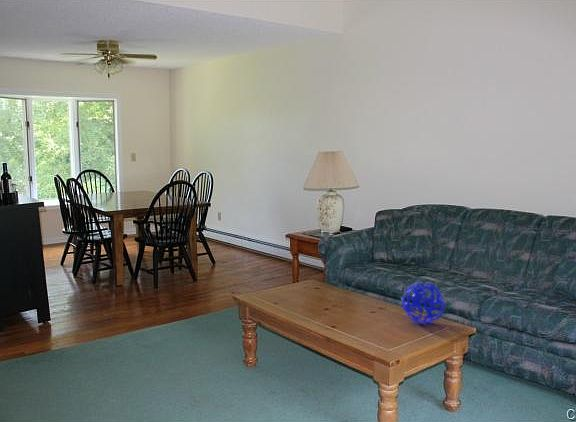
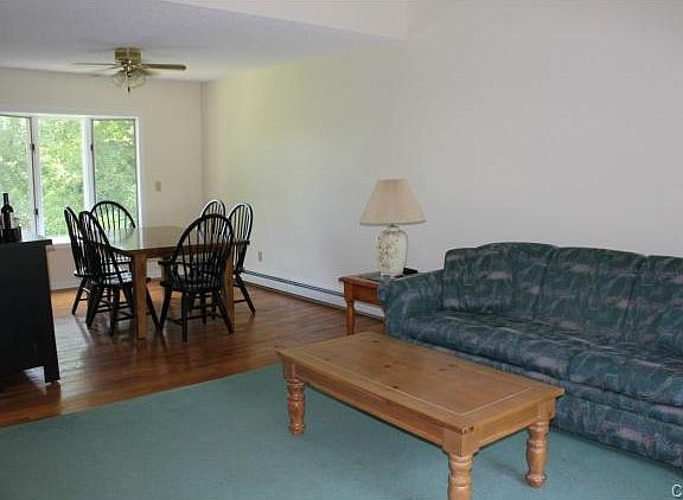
- decorative ball (423, 302)
